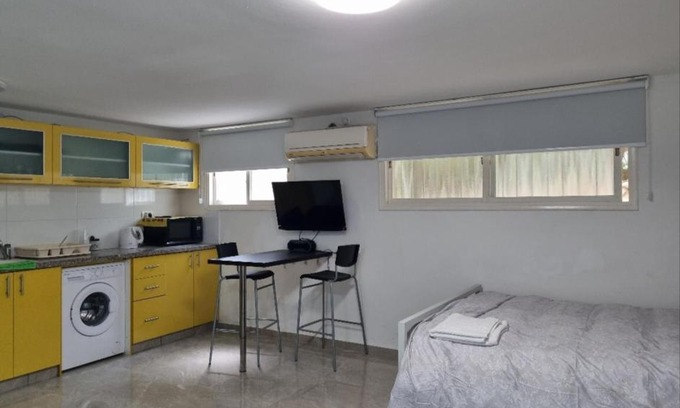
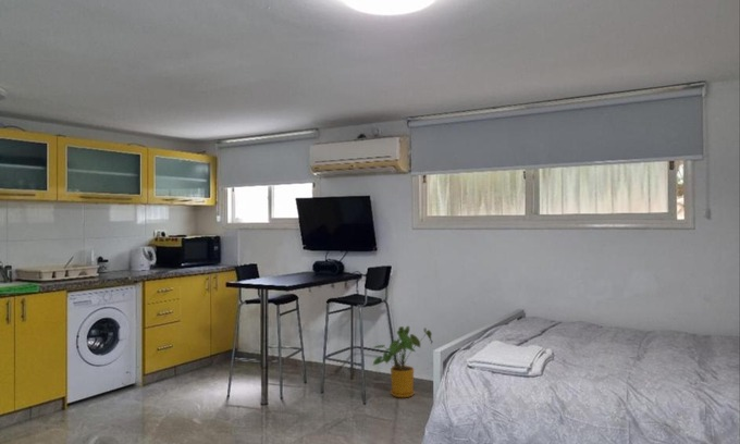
+ house plant (400, 360)
